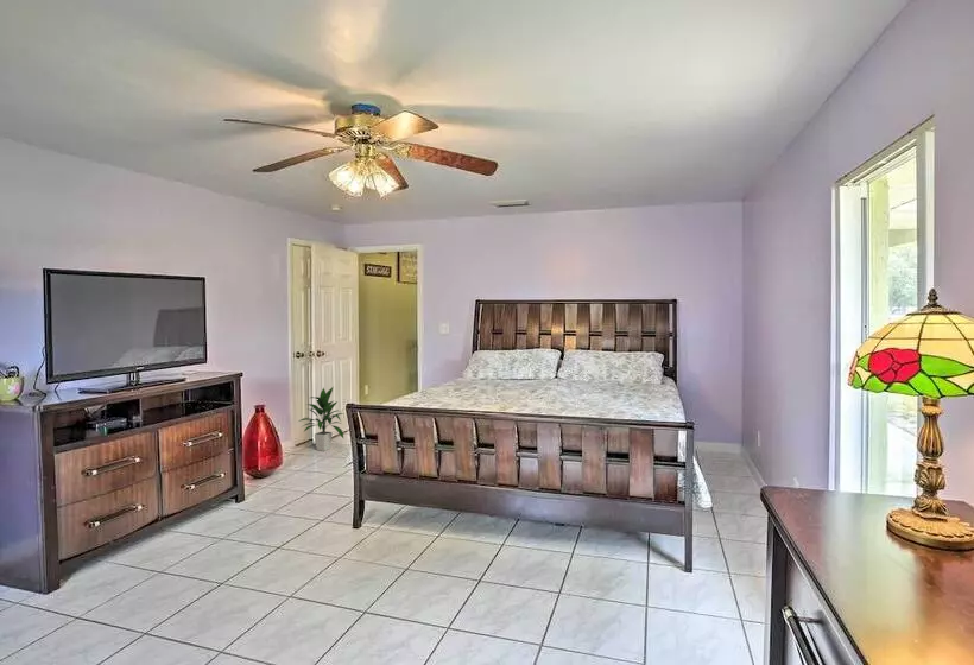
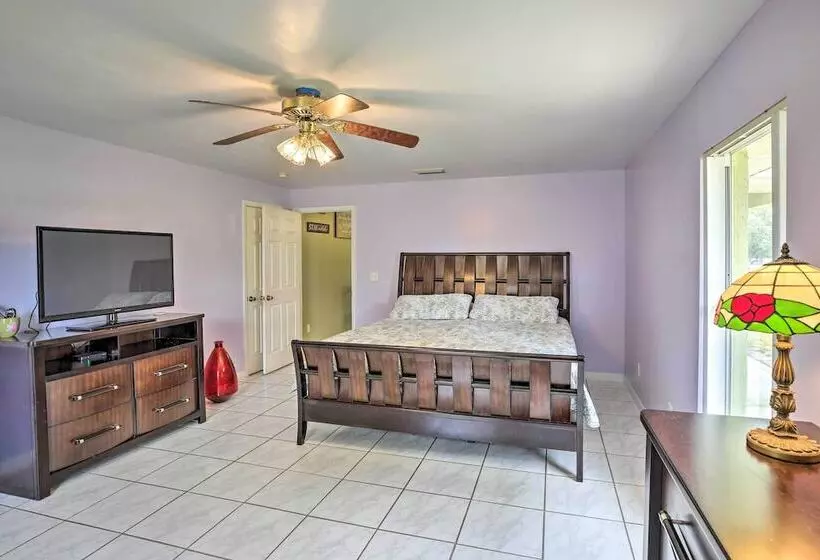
- indoor plant (323, 418)
